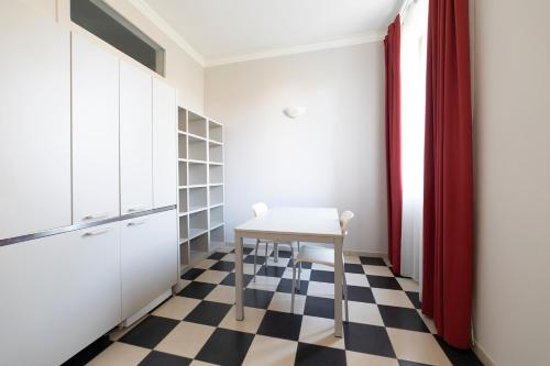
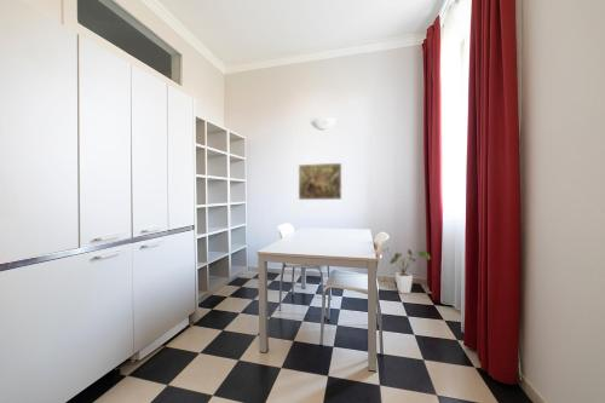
+ house plant (404, 270)
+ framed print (319, 182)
